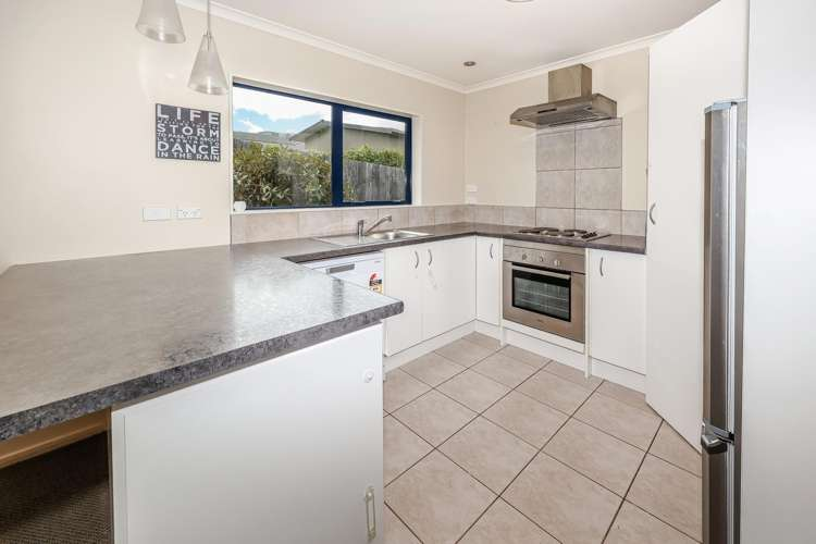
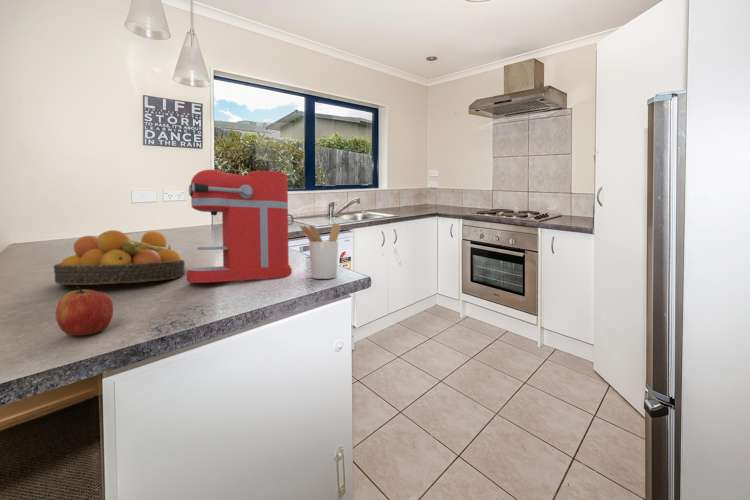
+ coffee maker (239, 224)
+ apple (85, 309)
+ utensil holder (319, 250)
+ fruit bowl (124, 254)
